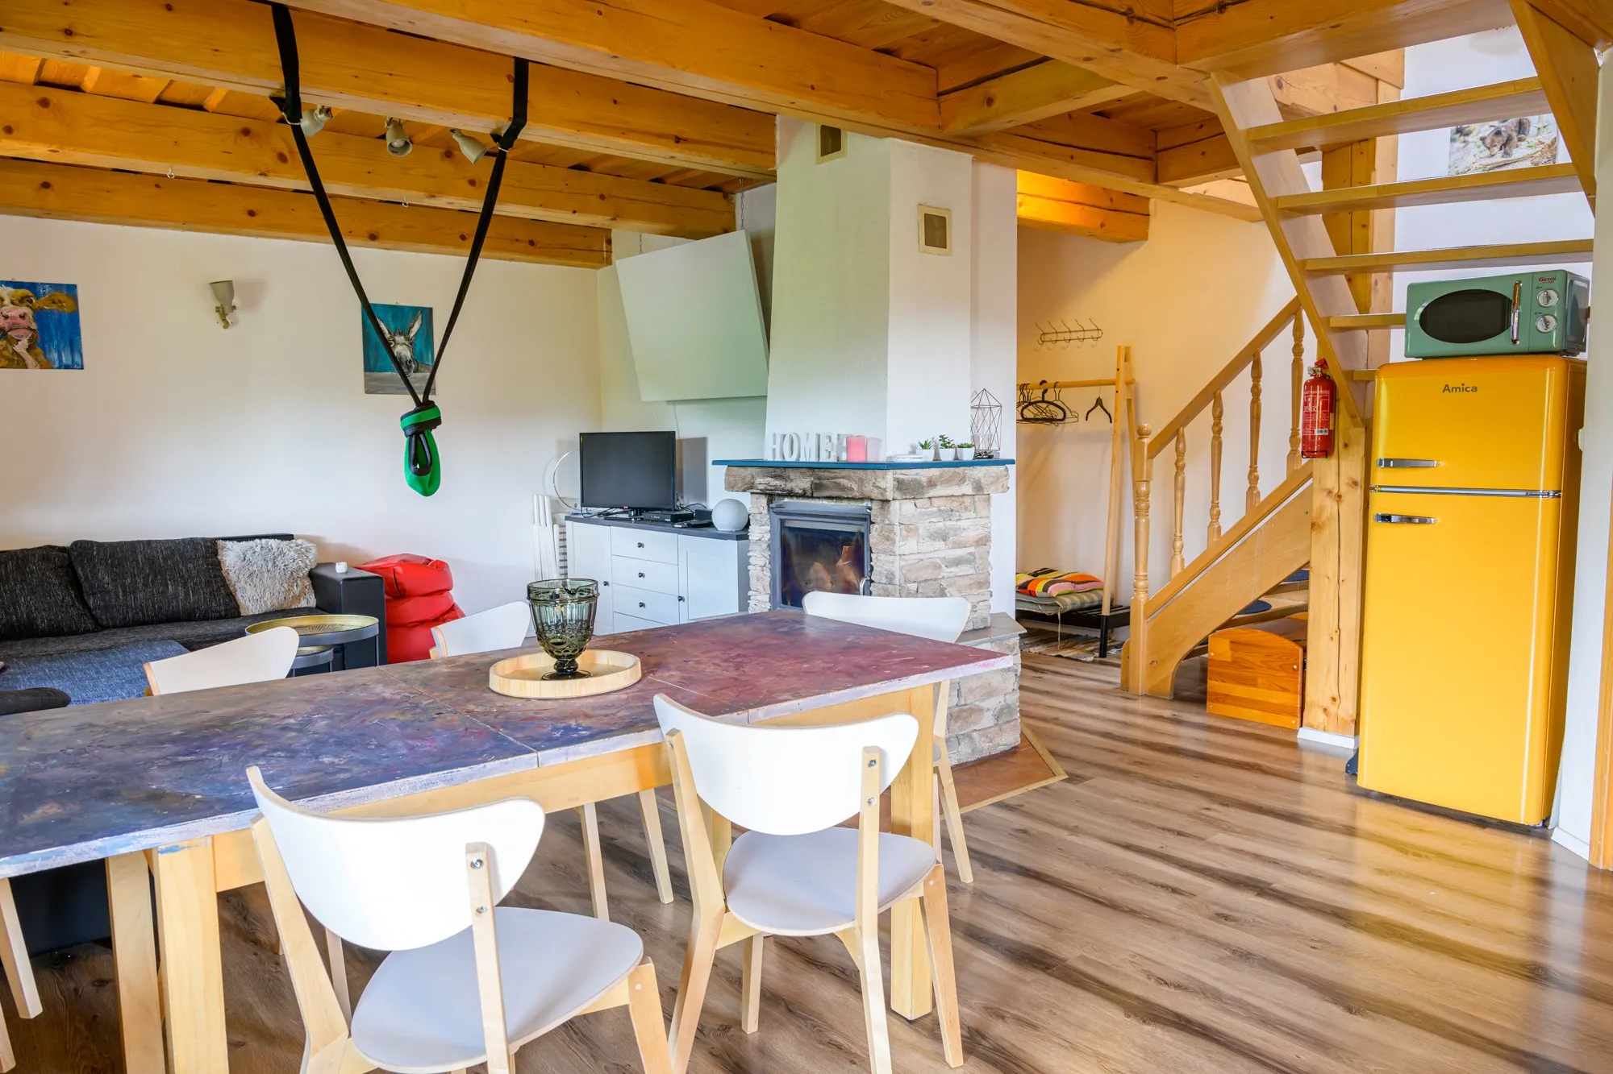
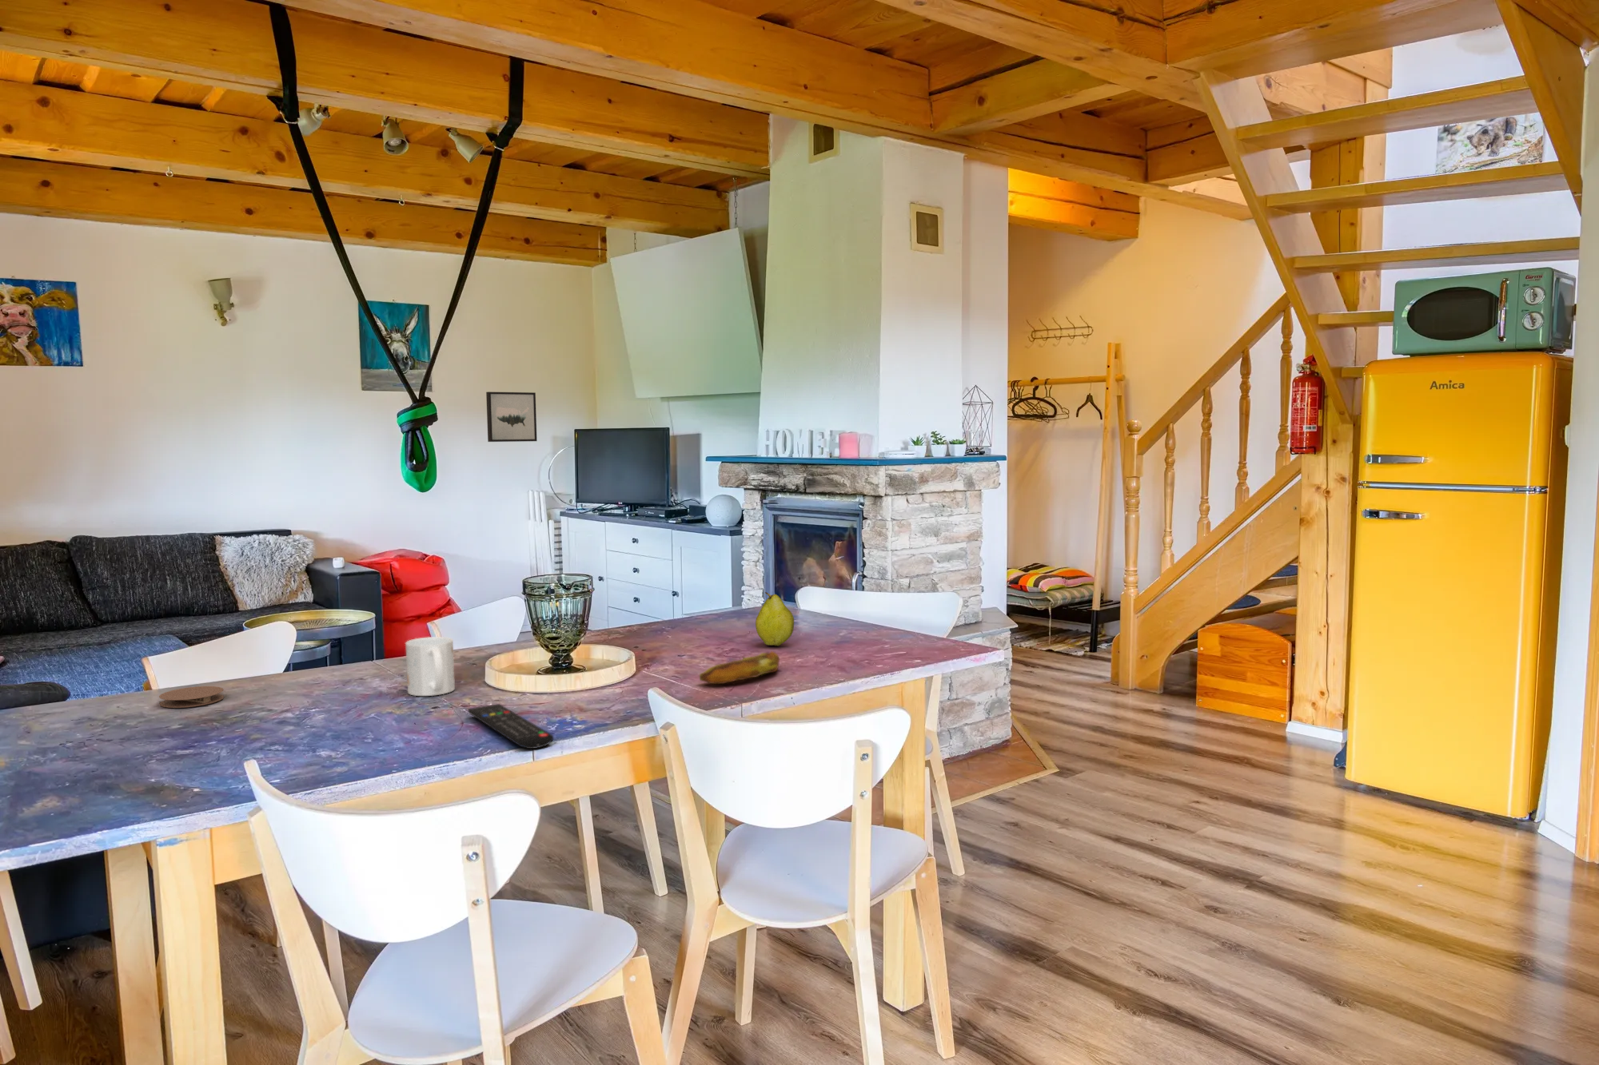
+ remote control (509, 725)
+ fruit (775, 618)
+ mug (433, 667)
+ wall art (511, 416)
+ banana (735, 662)
+ coaster (191, 697)
